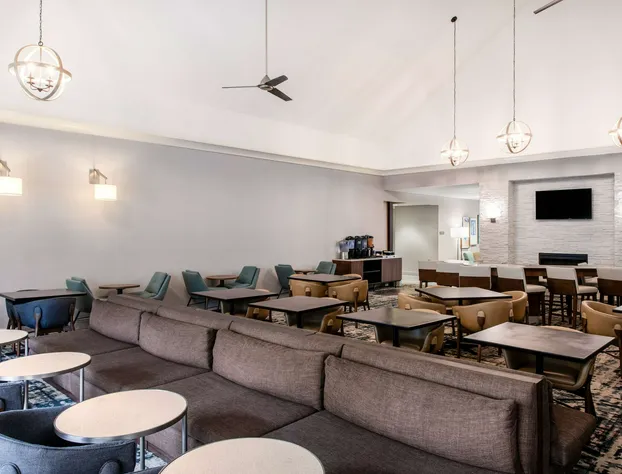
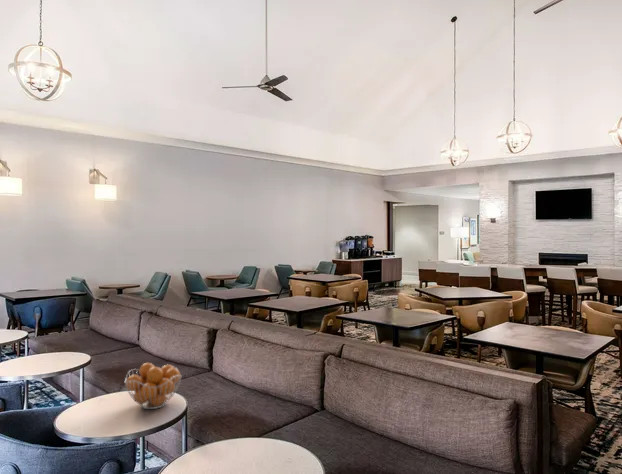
+ fruit basket (153, 384)
